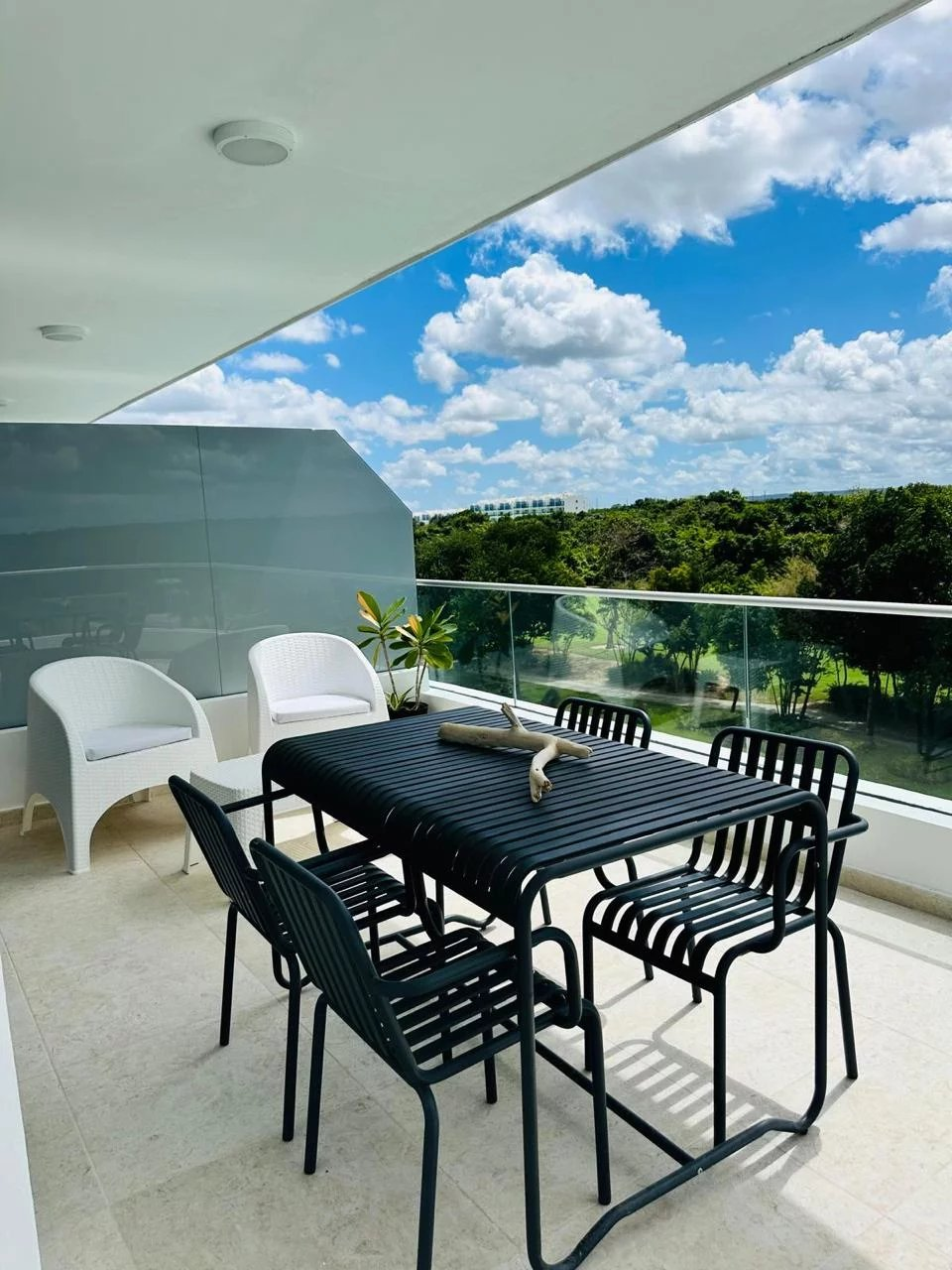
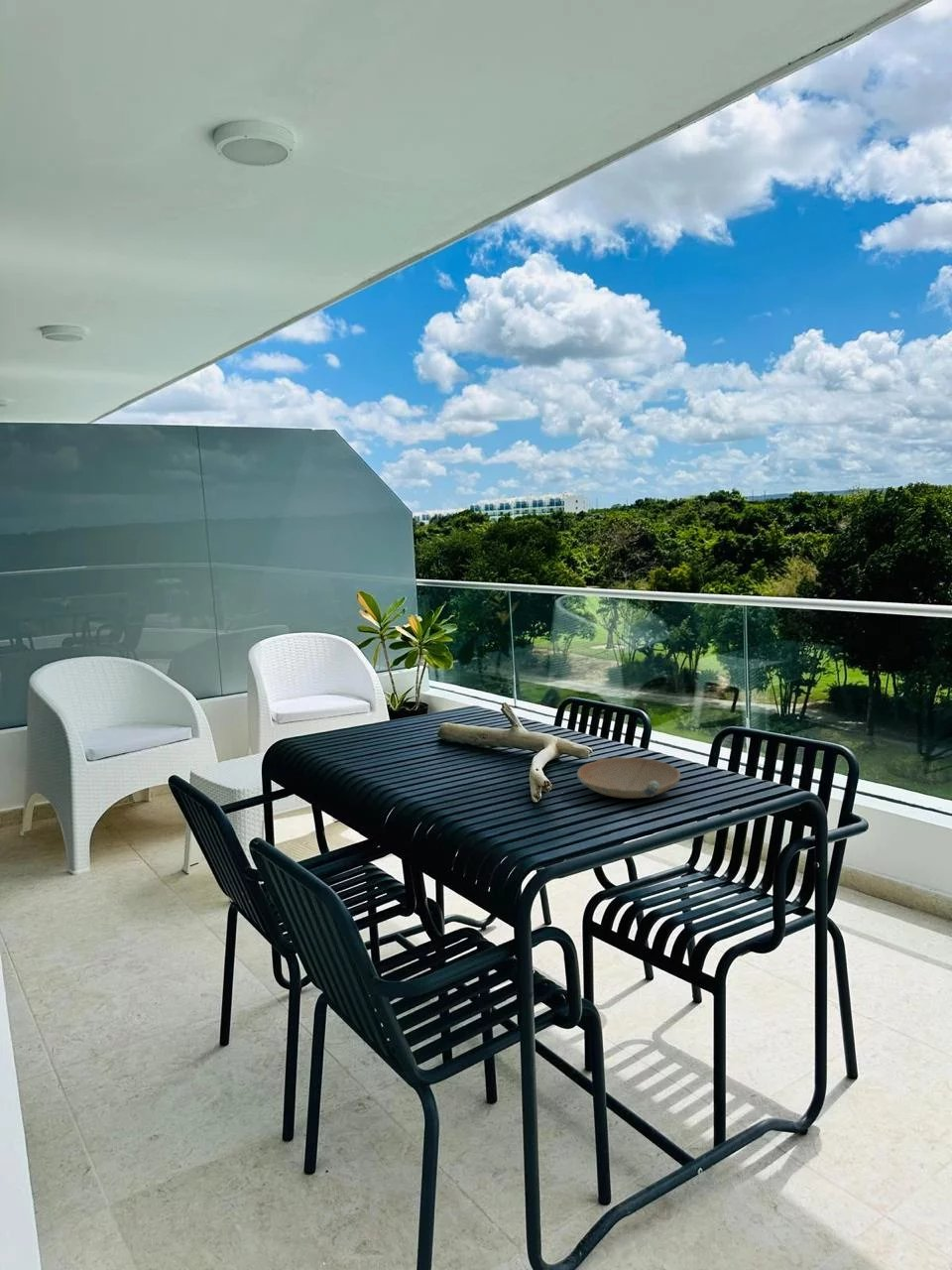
+ bowl (629, 778)
